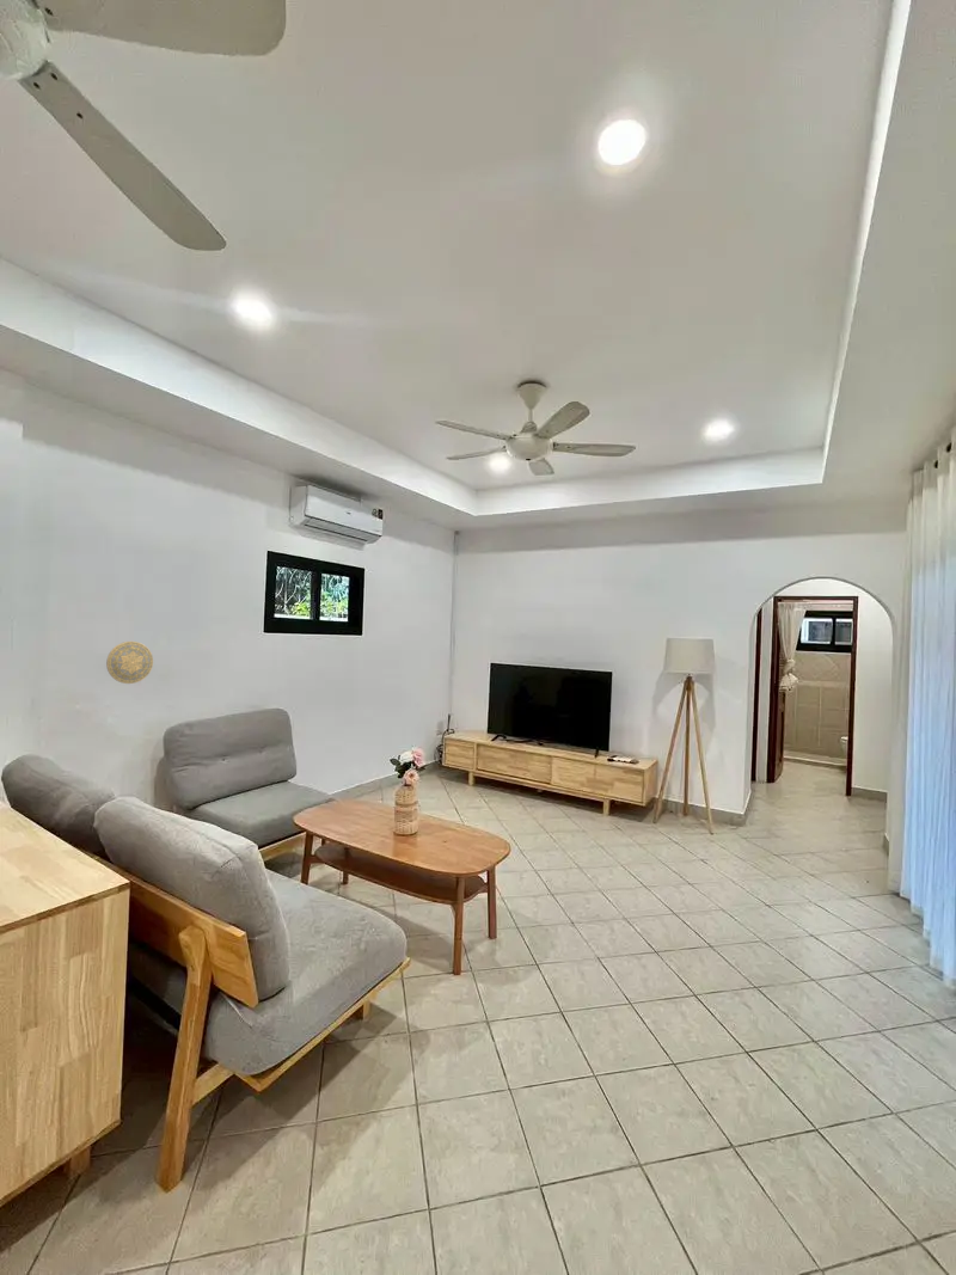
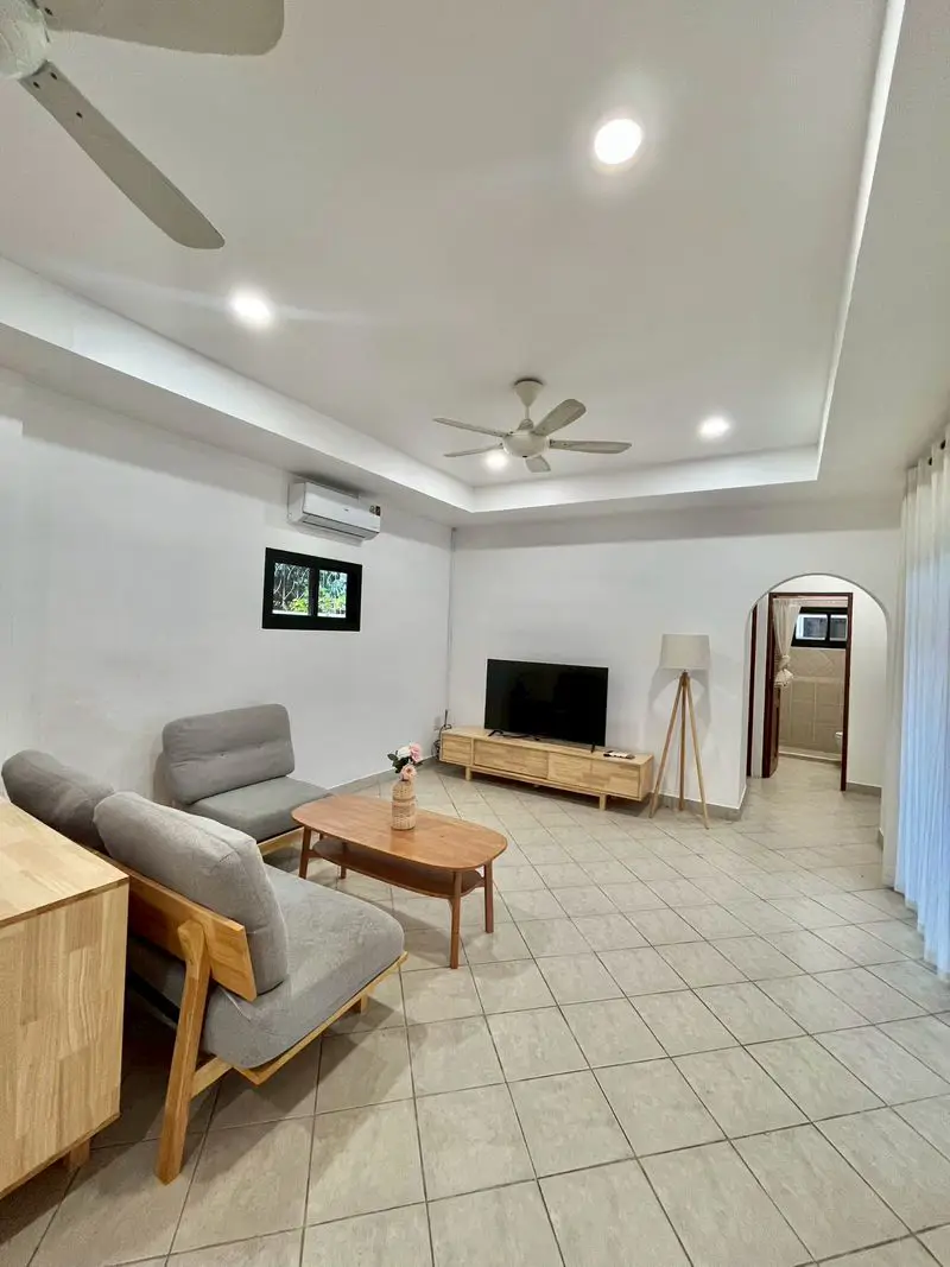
- decorative plate (131, 662)
